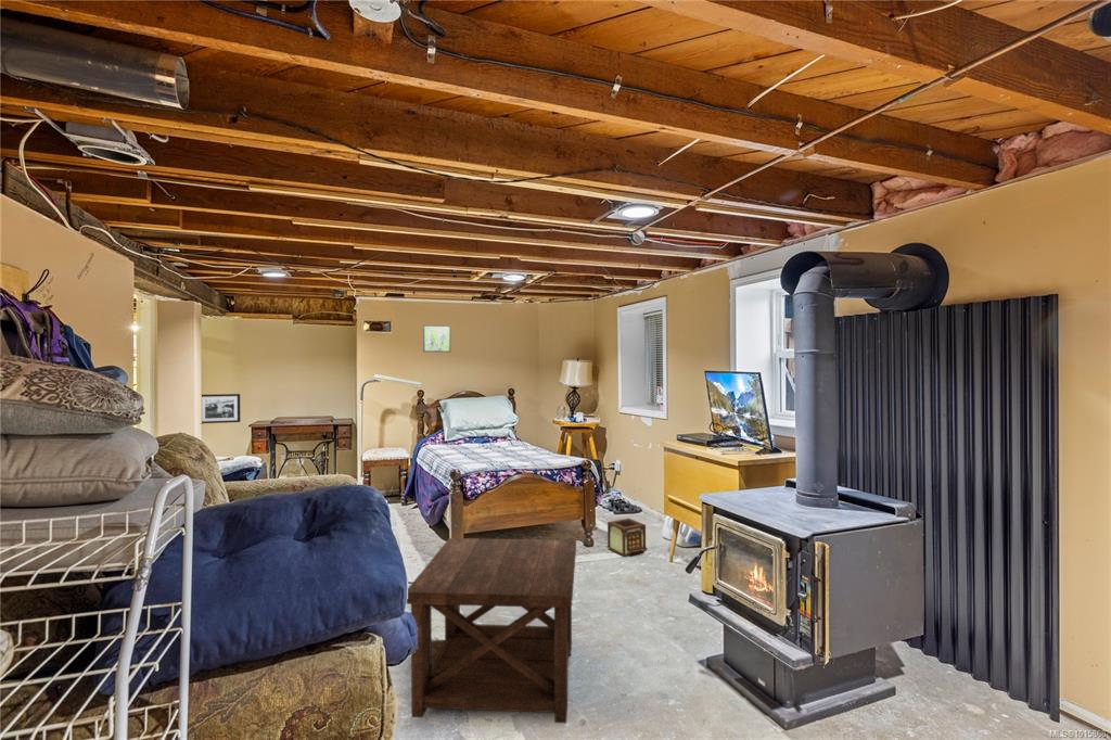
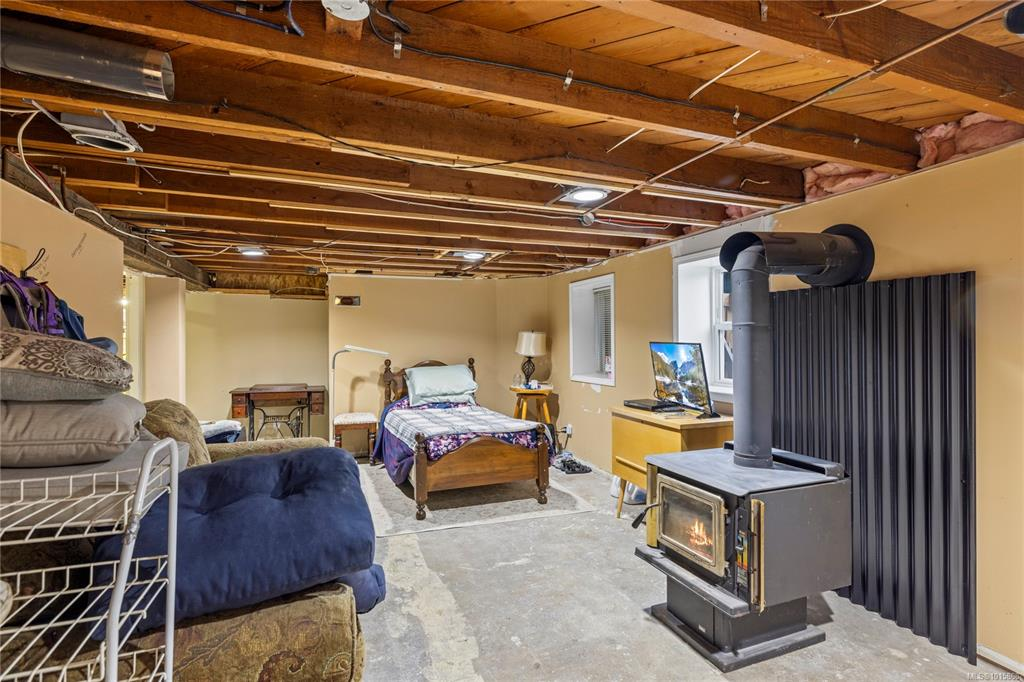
- lantern (626, 536)
- side table (501, 625)
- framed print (436, 339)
- picture frame (219, 408)
